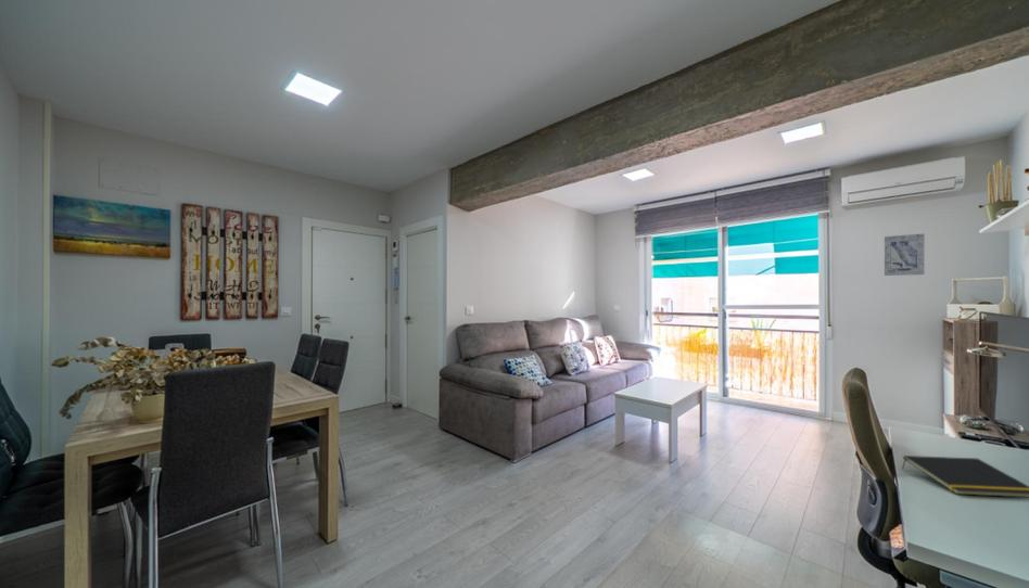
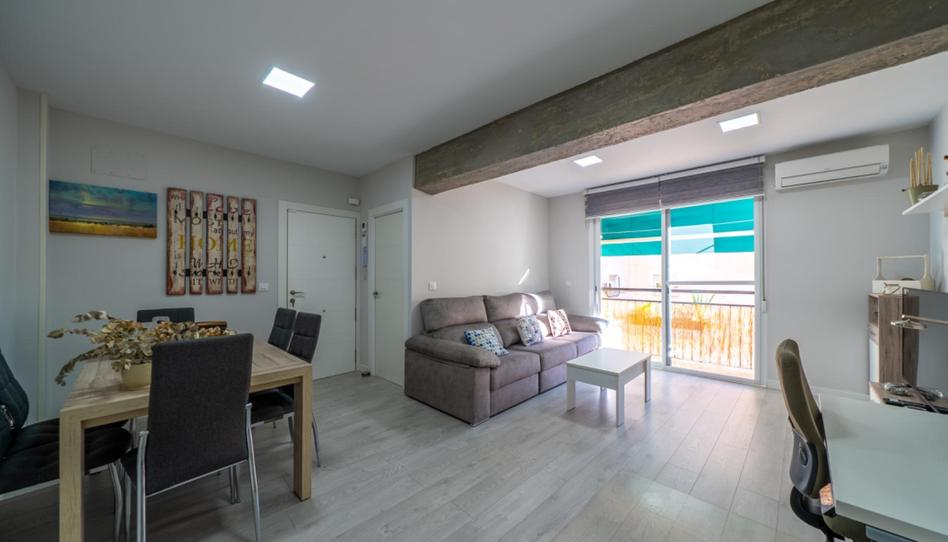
- wall art (903, 255)
- notepad (967, 475)
